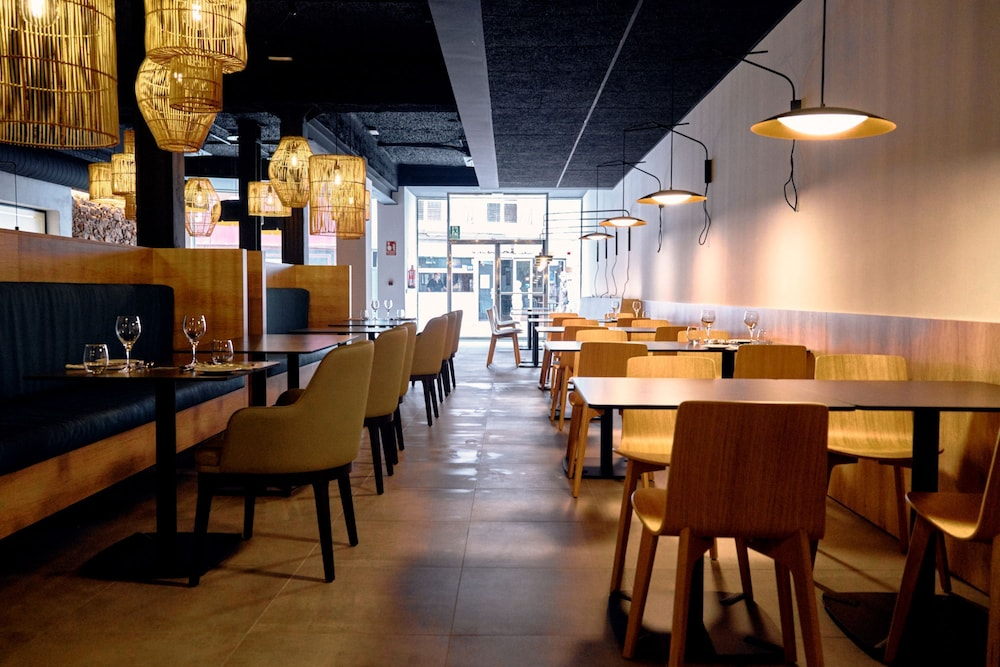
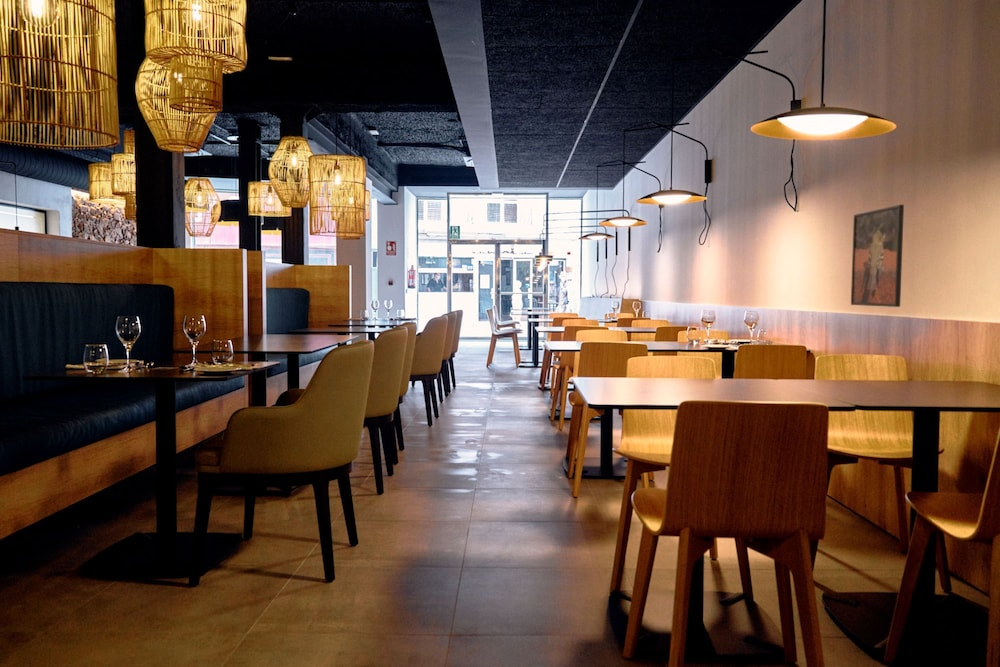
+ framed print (875, 258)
